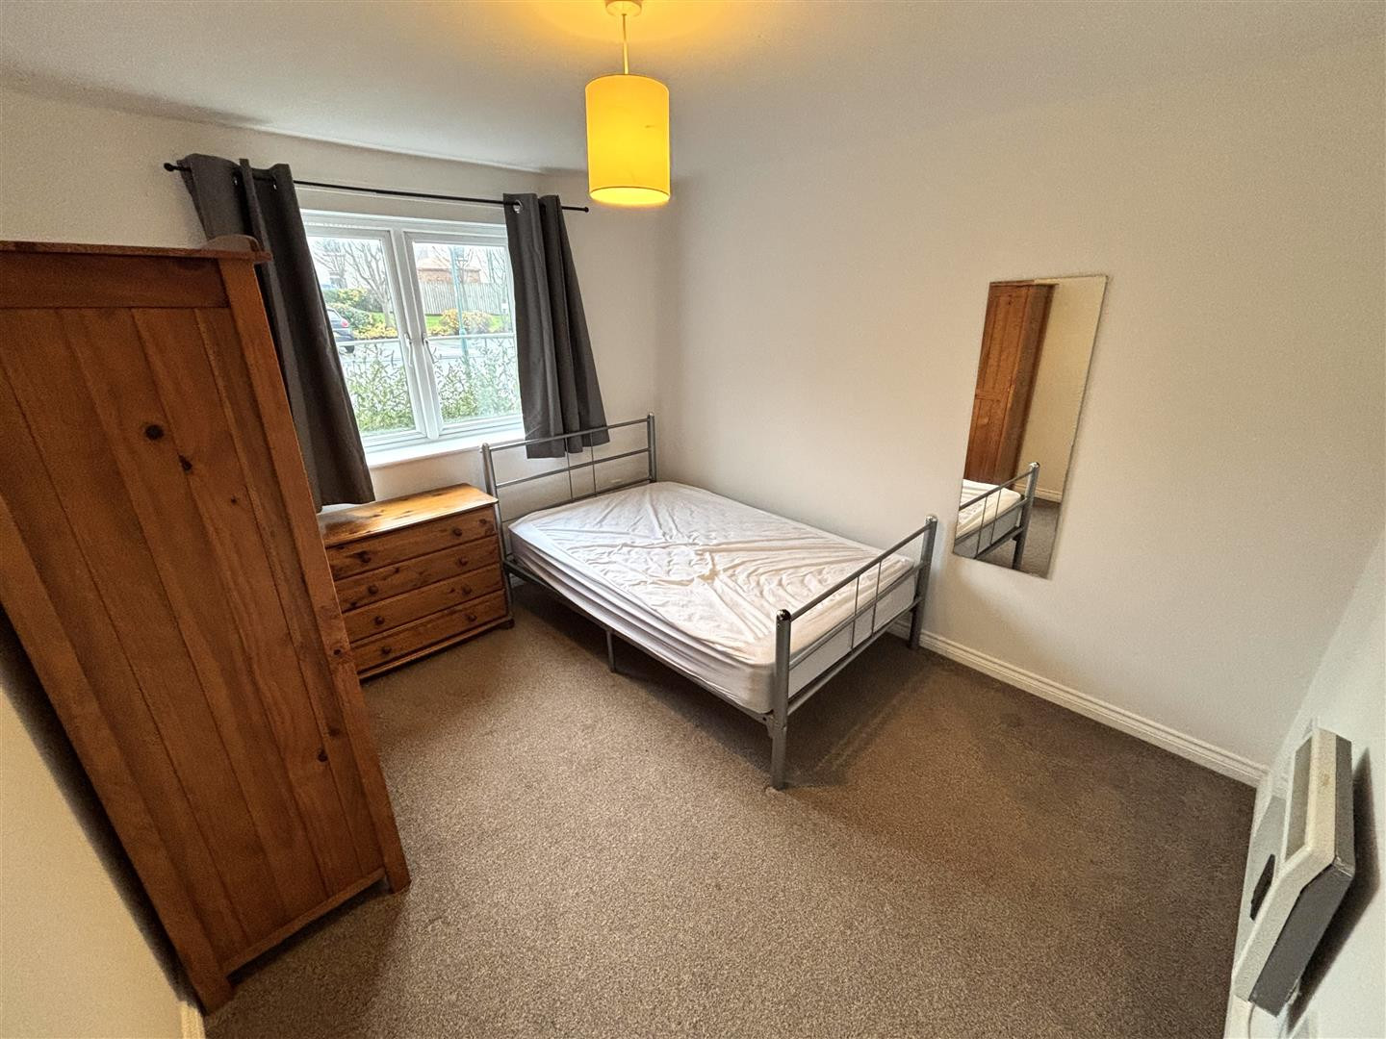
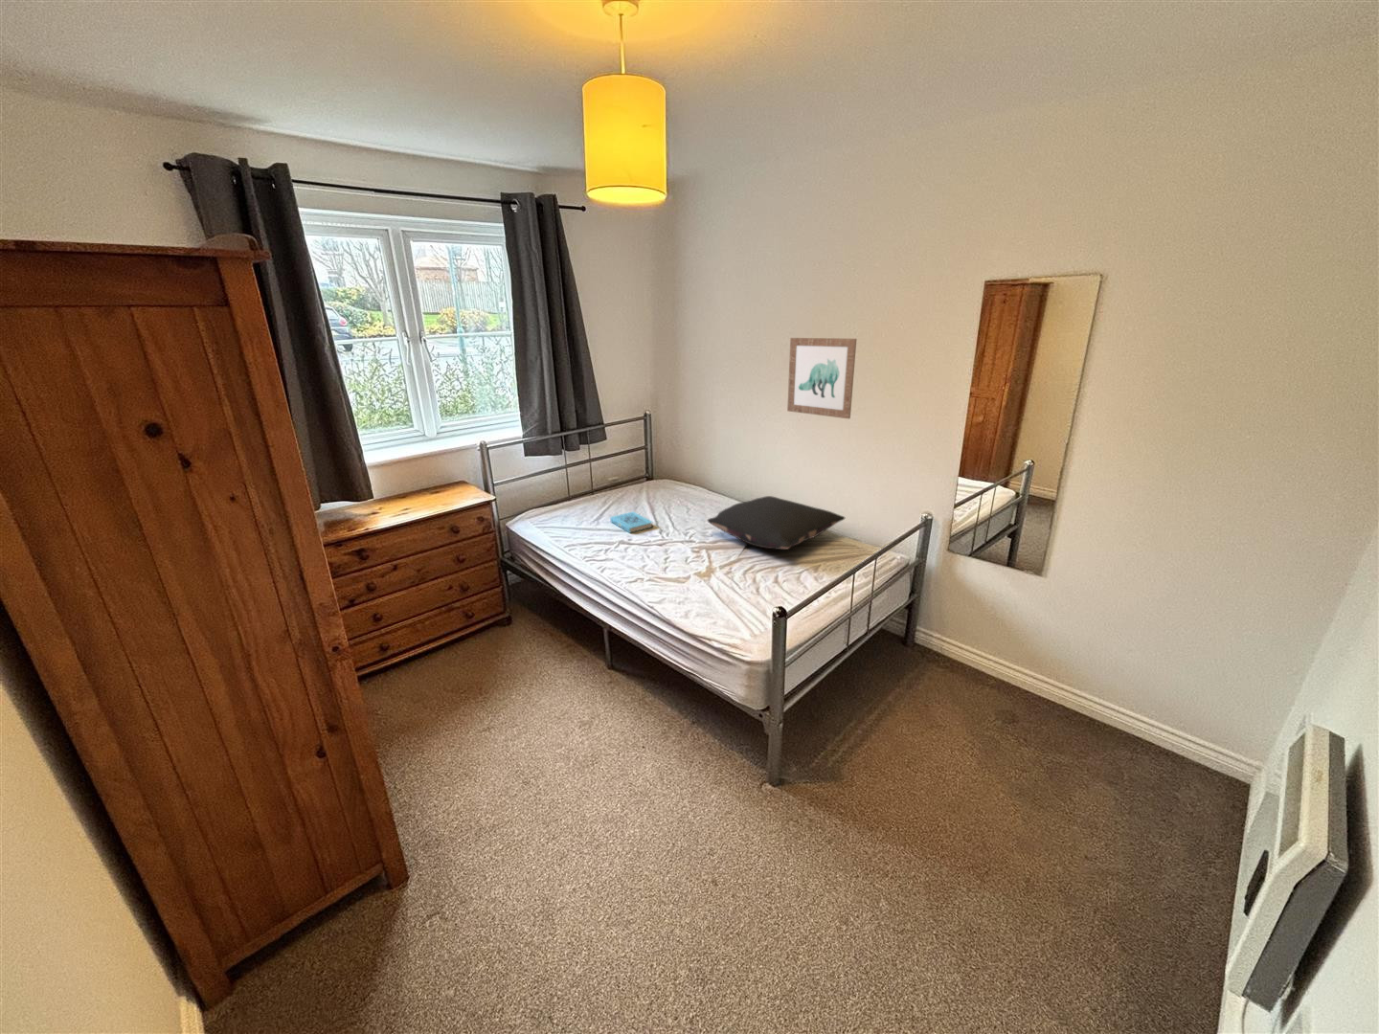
+ wall art (820, 377)
+ pillow (776, 520)
+ book (631, 521)
